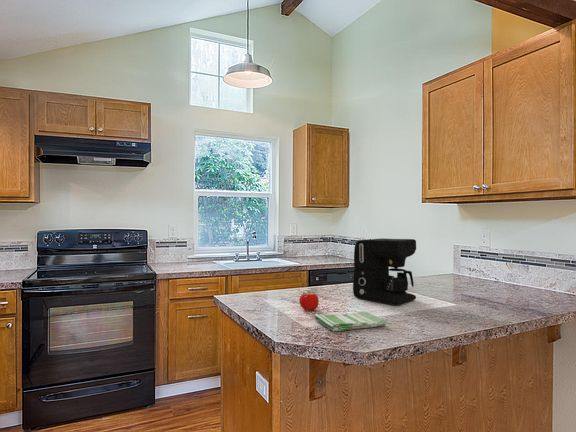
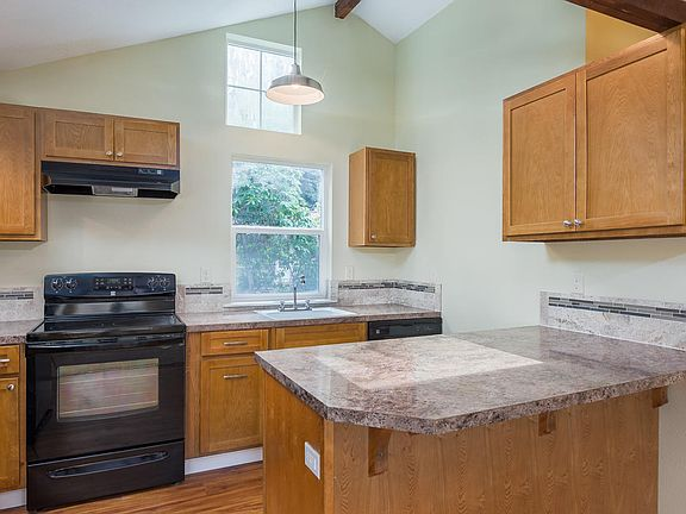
- fruit (309, 300)
- coffee maker (386, 269)
- dish towel (349, 319)
